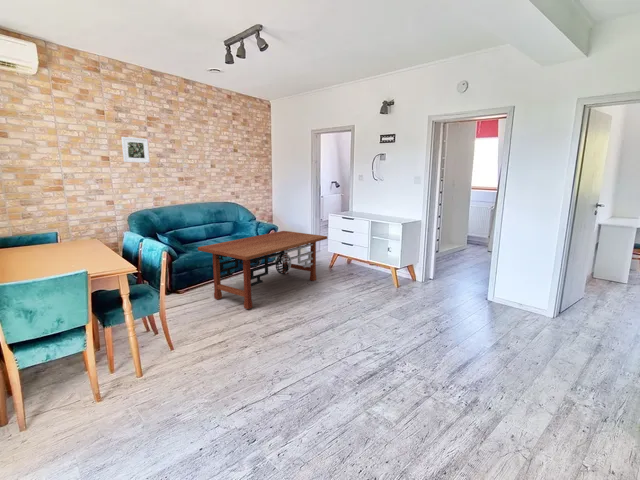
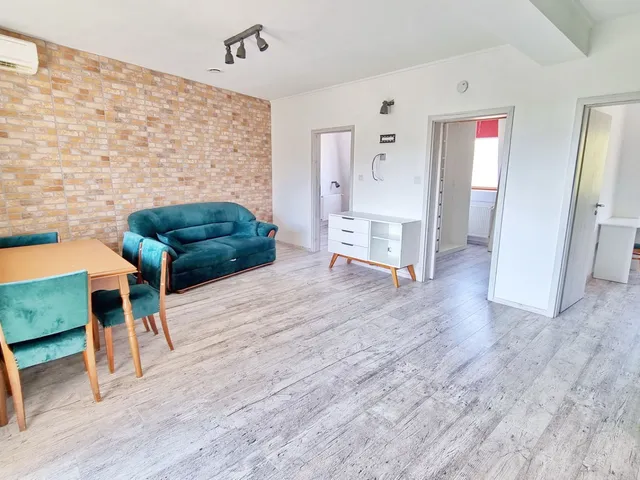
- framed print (135, 150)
- coffee table (268, 265)
